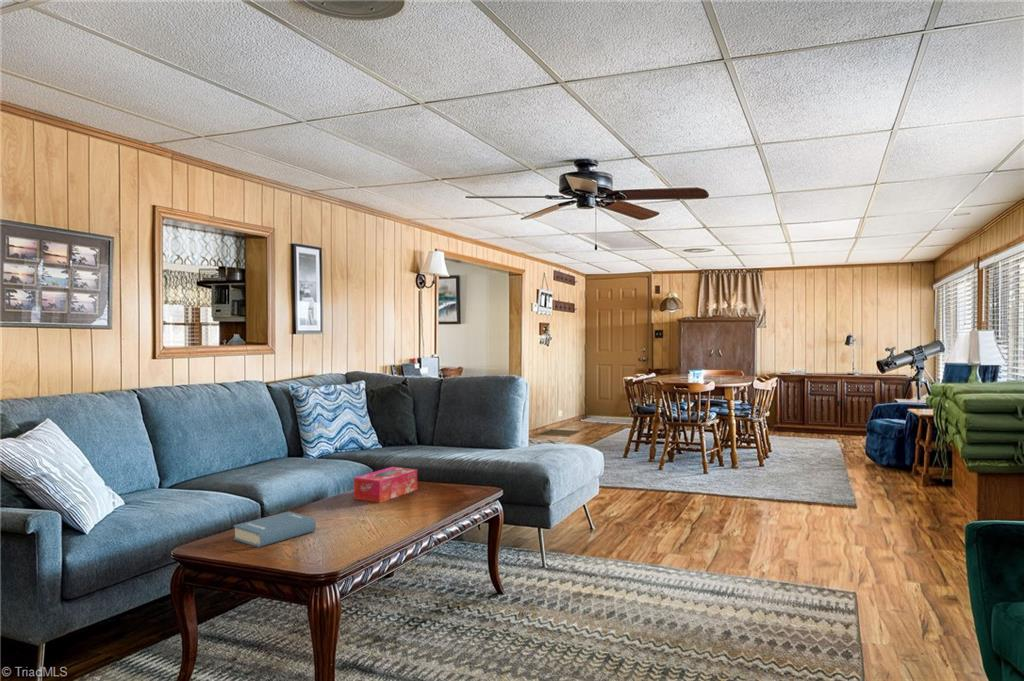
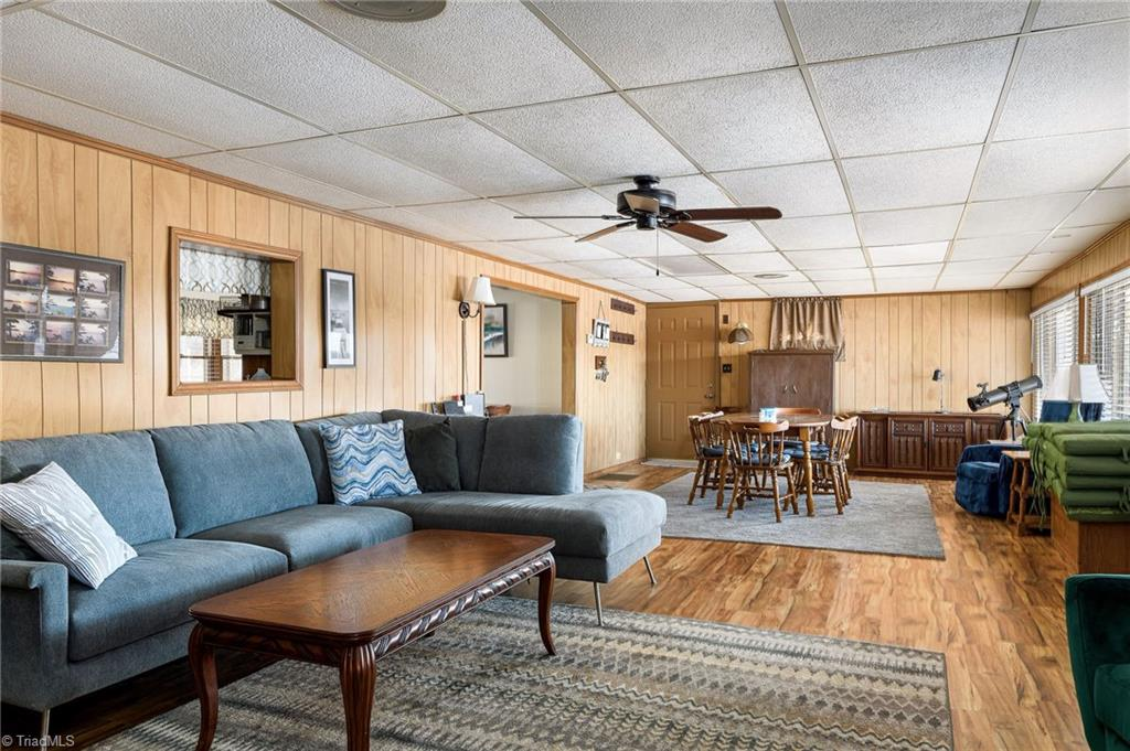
- tissue box (386, 483)
- hardback book (275, 528)
